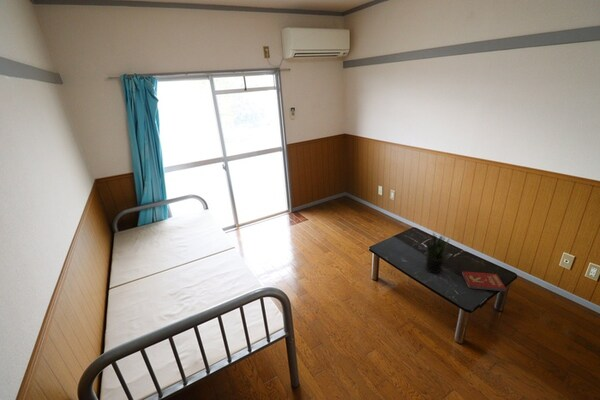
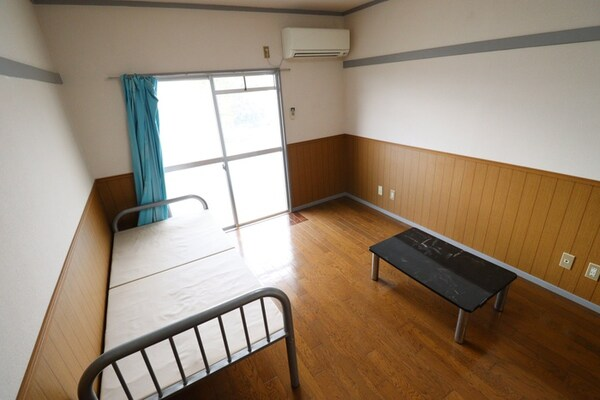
- potted plant (436, 251)
- book (482, 280)
